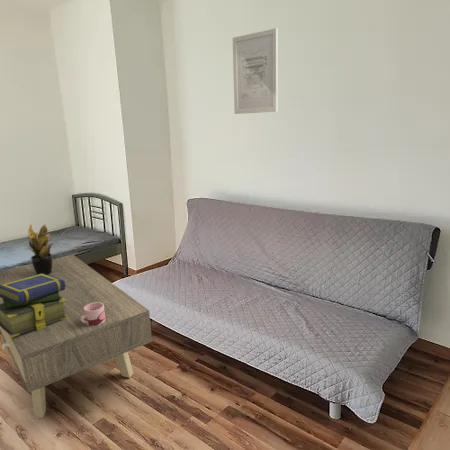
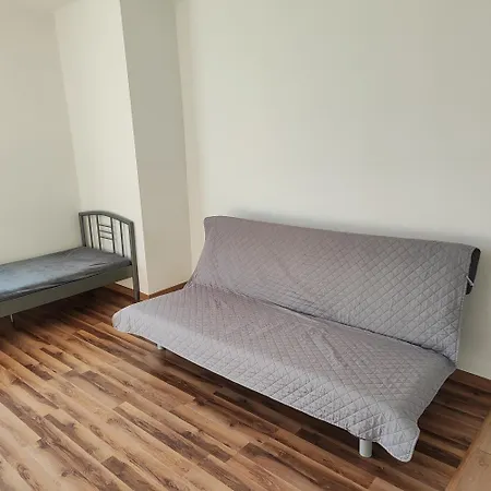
- mug (92, 314)
- wall art (254, 74)
- stack of books (31, 300)
- coffee table (57, 326)
- potted plant (41, 247)
